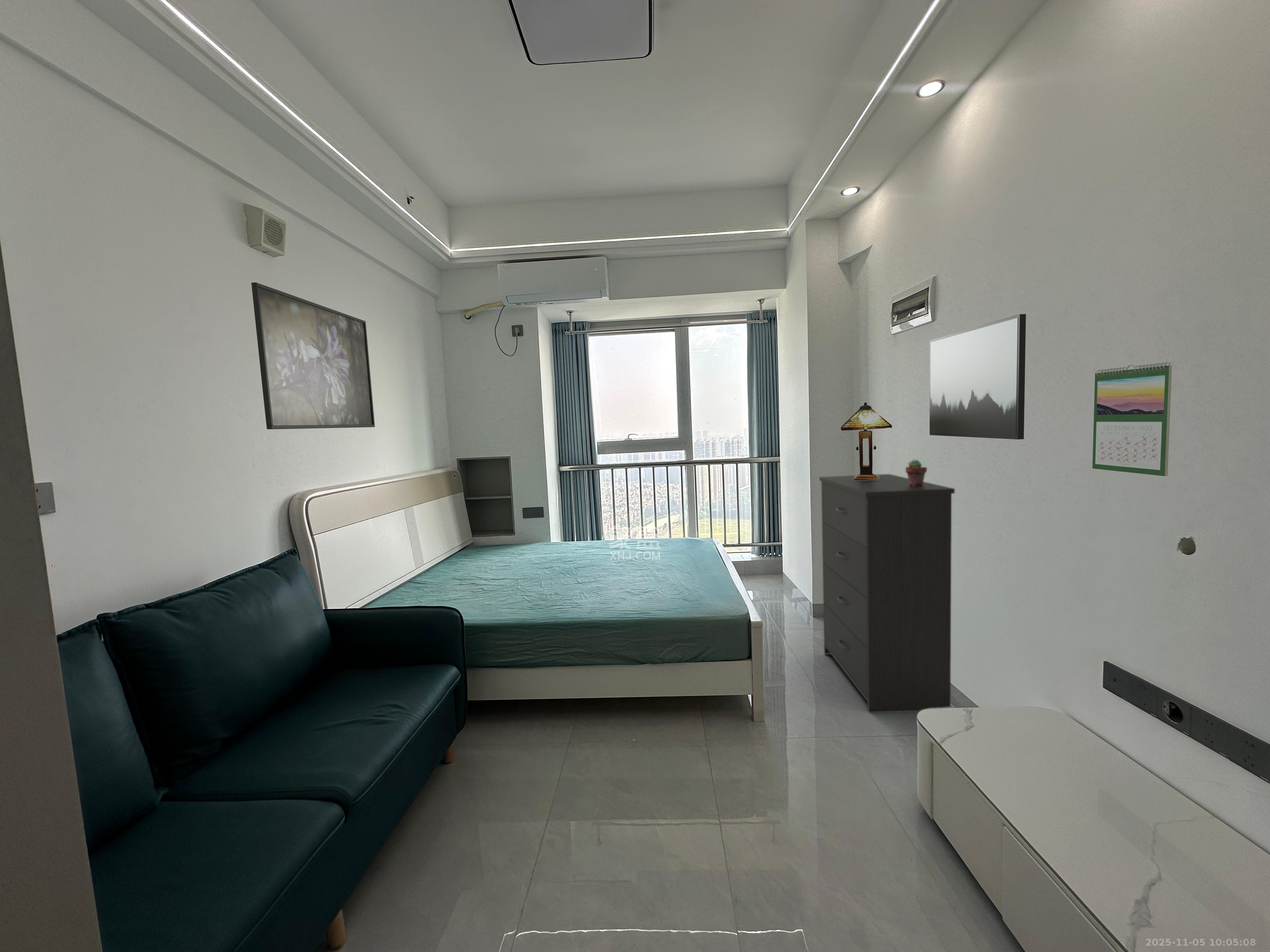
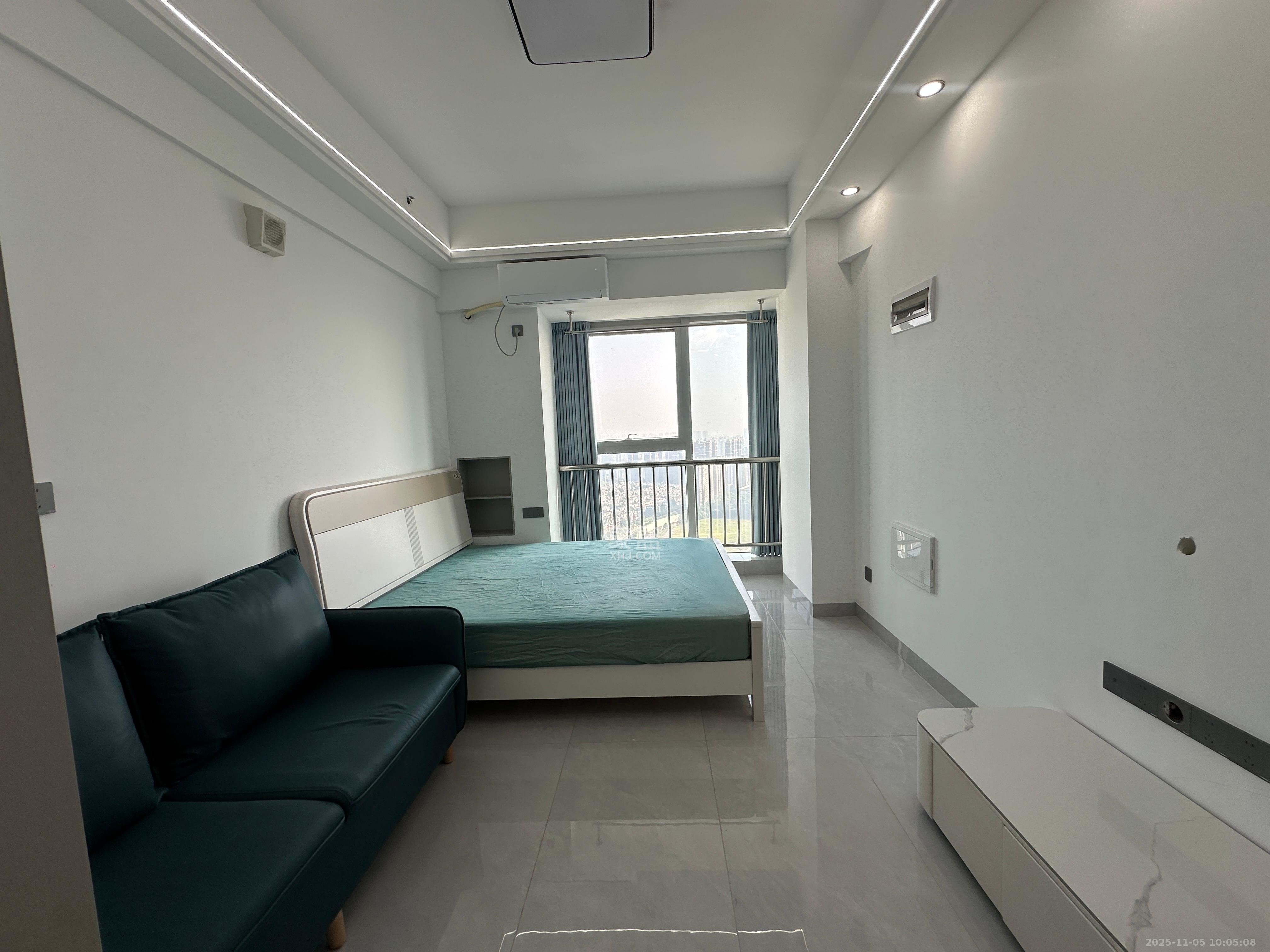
- potted succulent (916, 472)
- calendar (1129, 419)
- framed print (323, 367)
- dresser (878, 582)
- wall art (970, 383)
- table lamp (865, 438)
